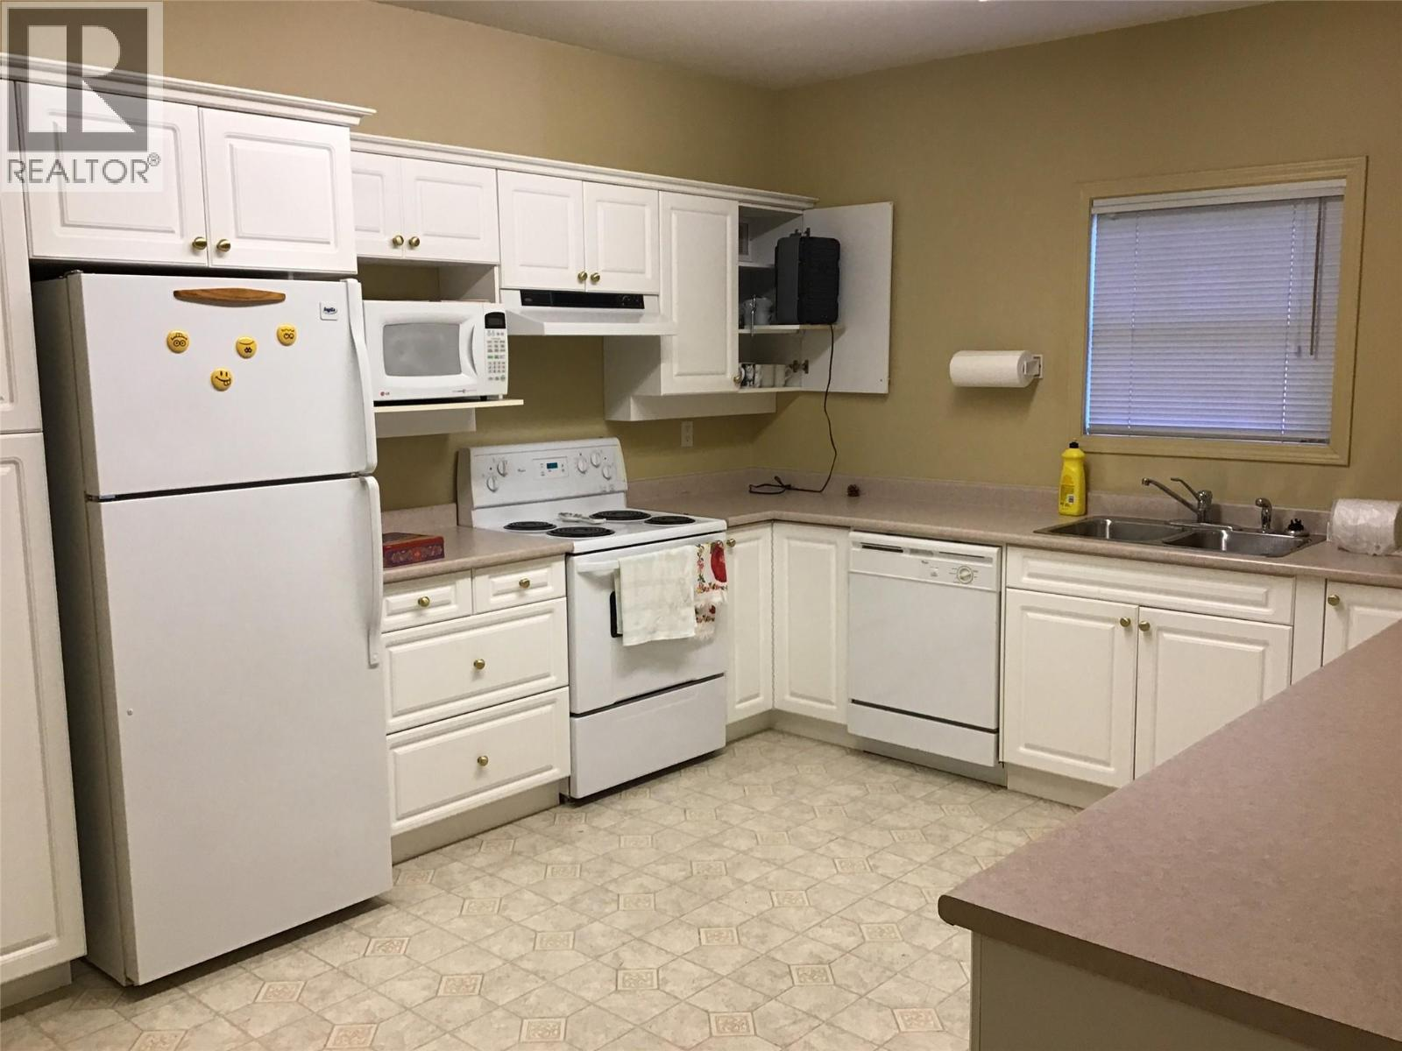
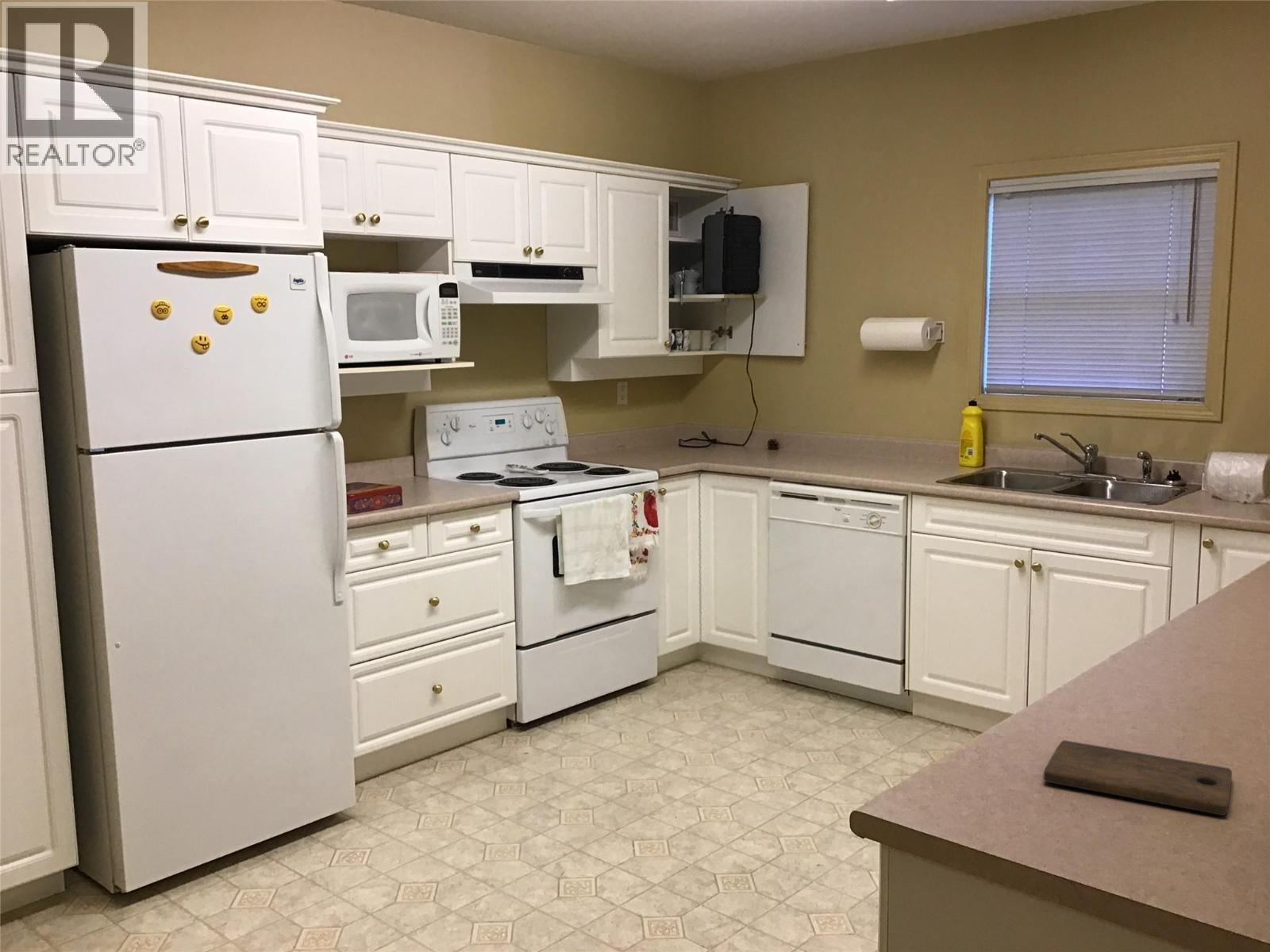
+ cutting board (1137, 774)
